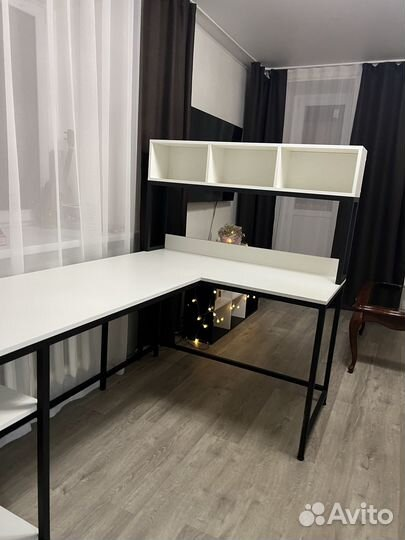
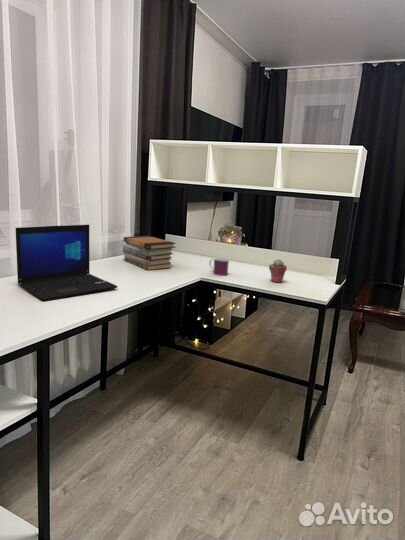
+ mug (218, 266)
+ potted succulent (277, 270)
+ book stack (147, 252)
+ laptop (68, 259)
